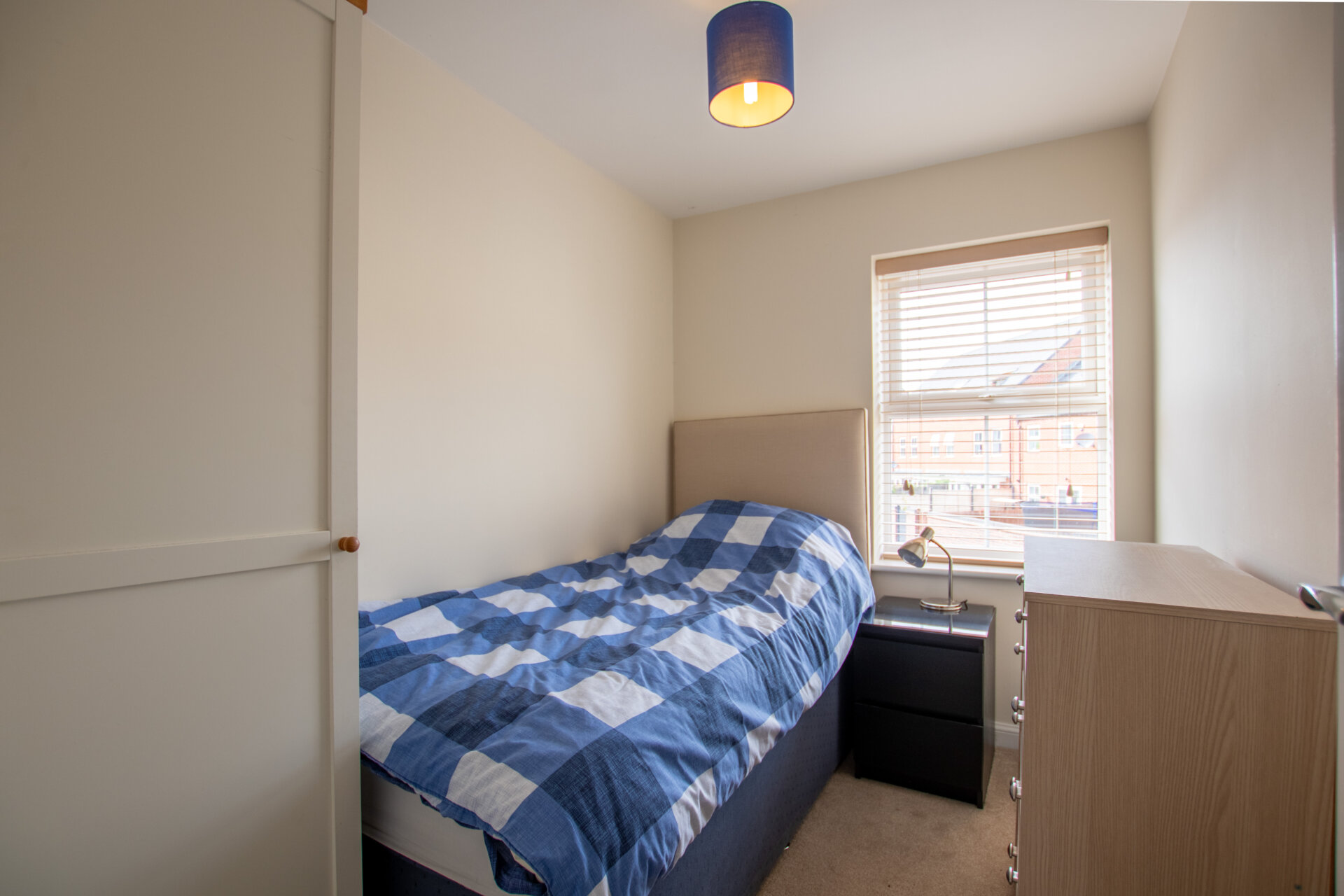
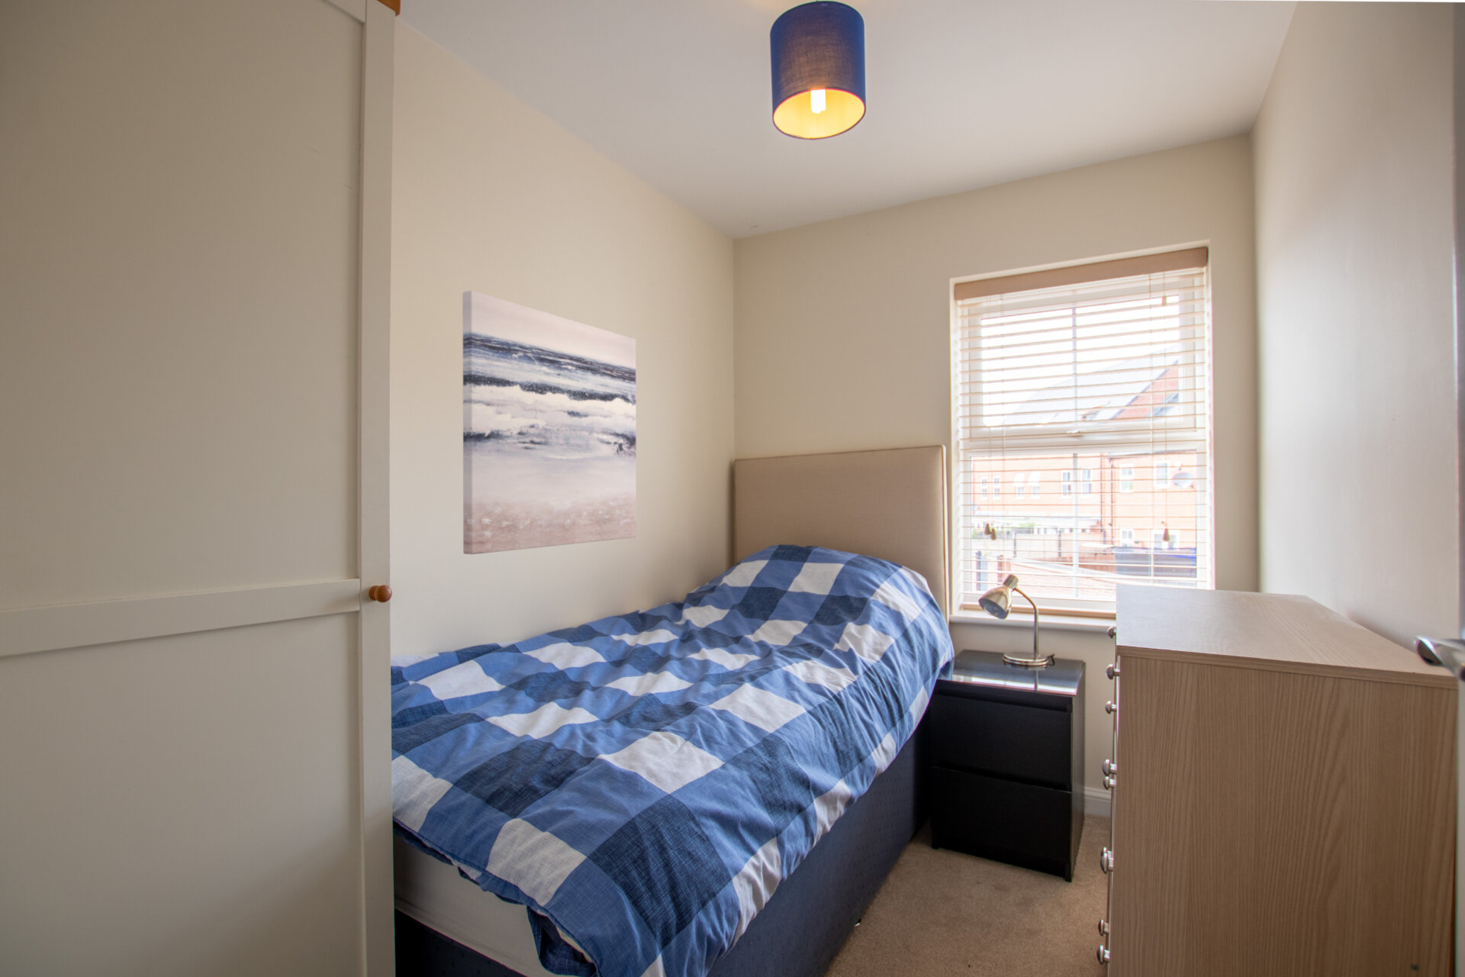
+ wall art (558, 432)
